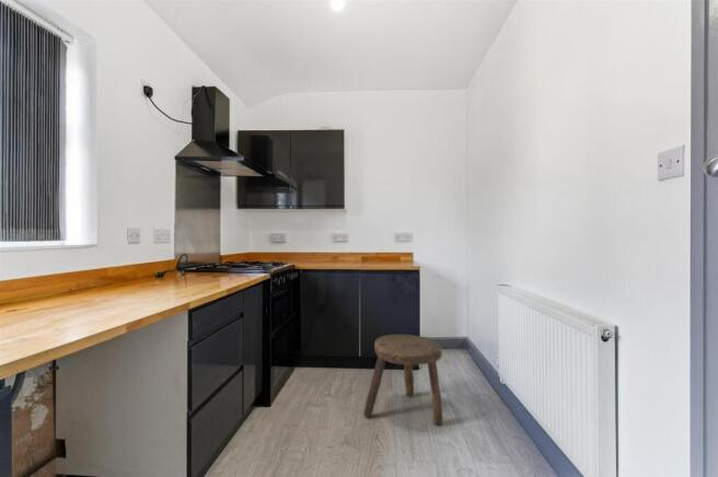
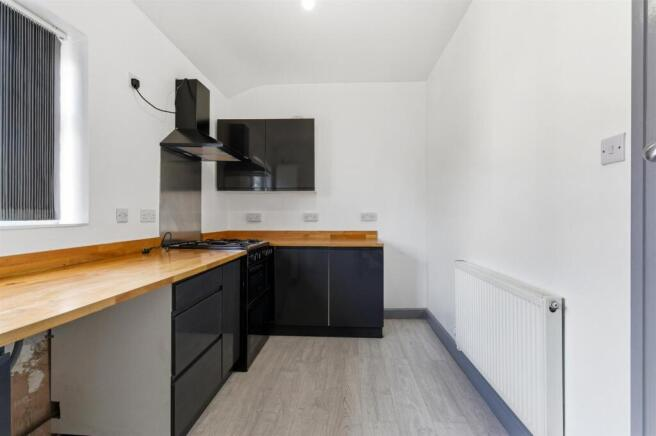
- stool (405, 376)
